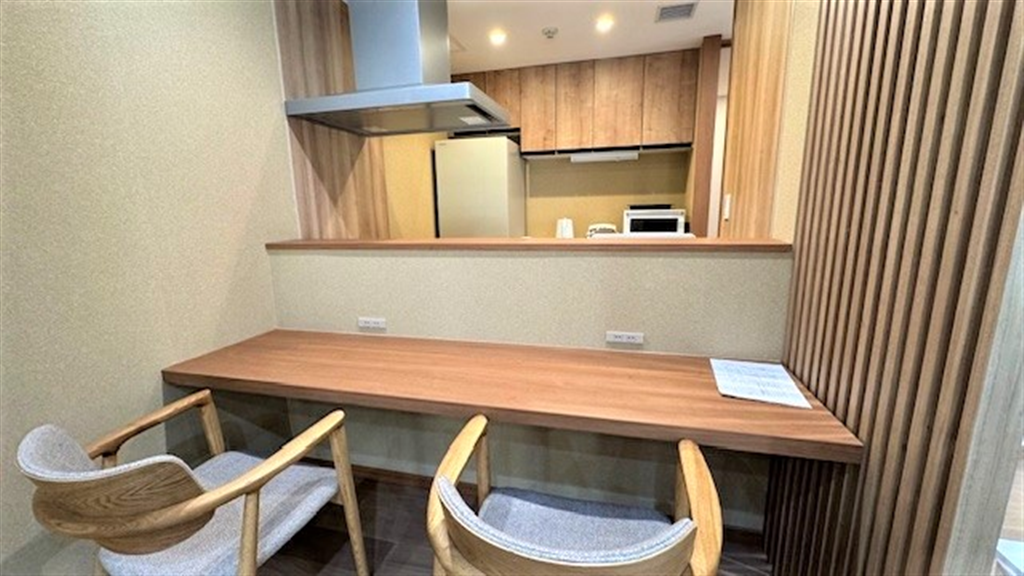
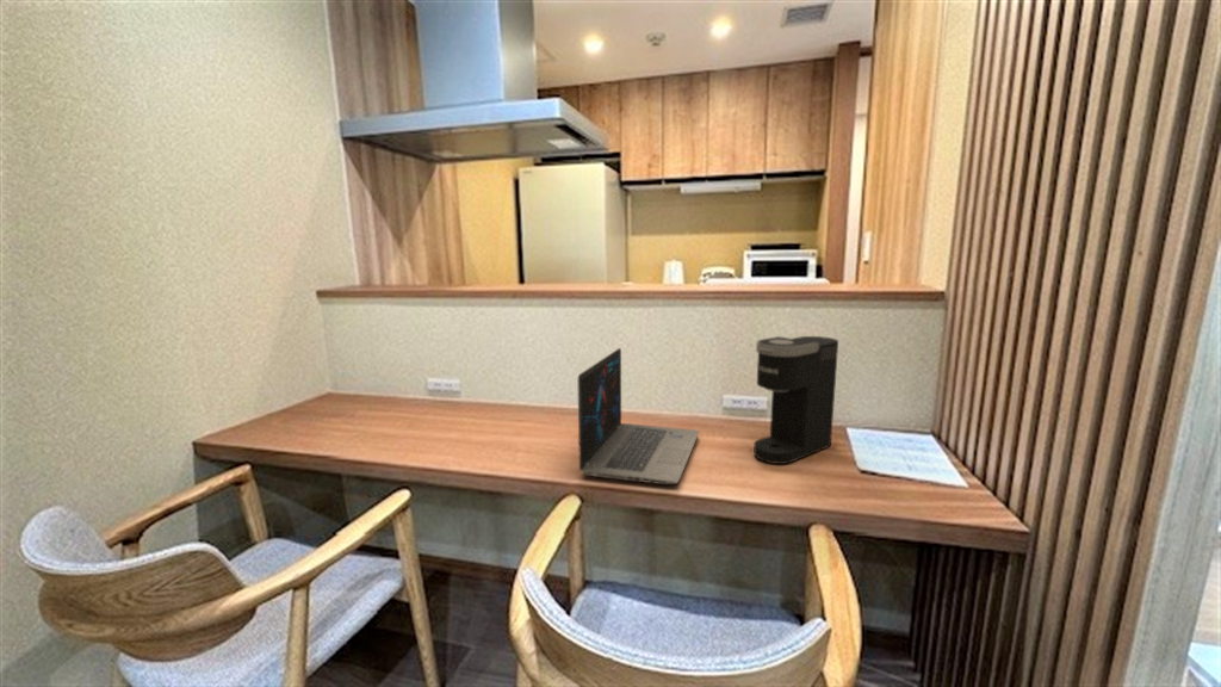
+ coffee maker (795, 395)
+ laptop (644, 425)
